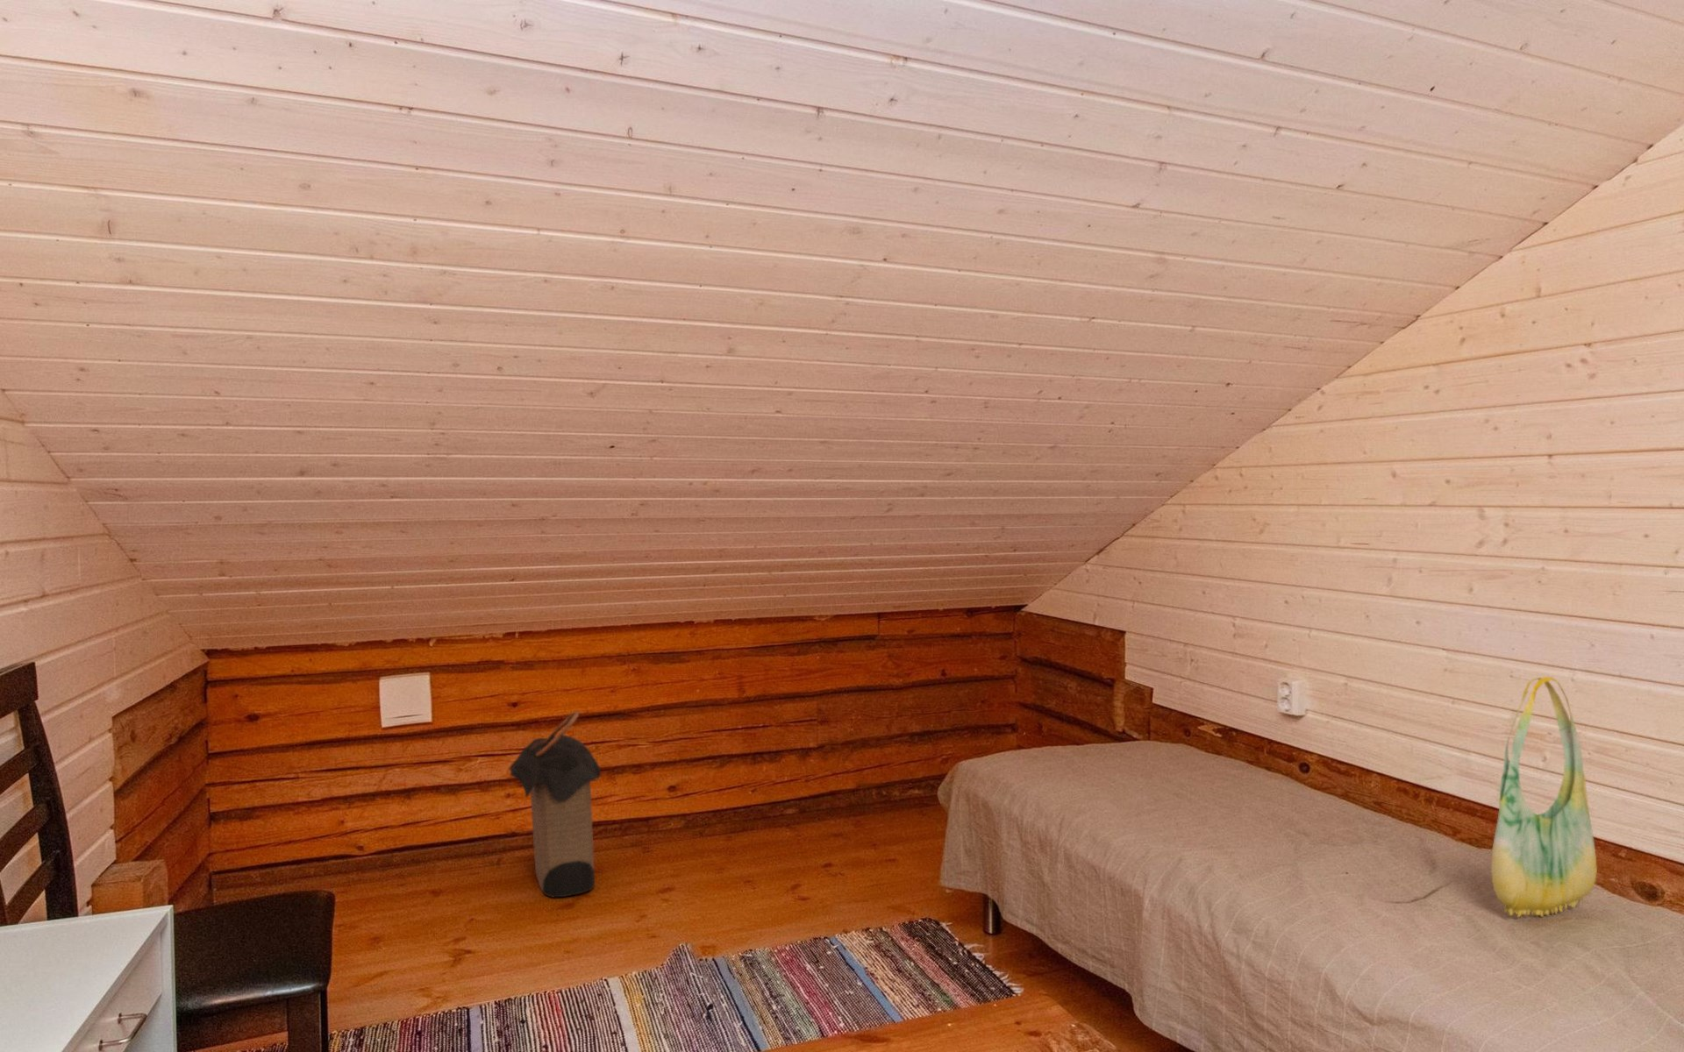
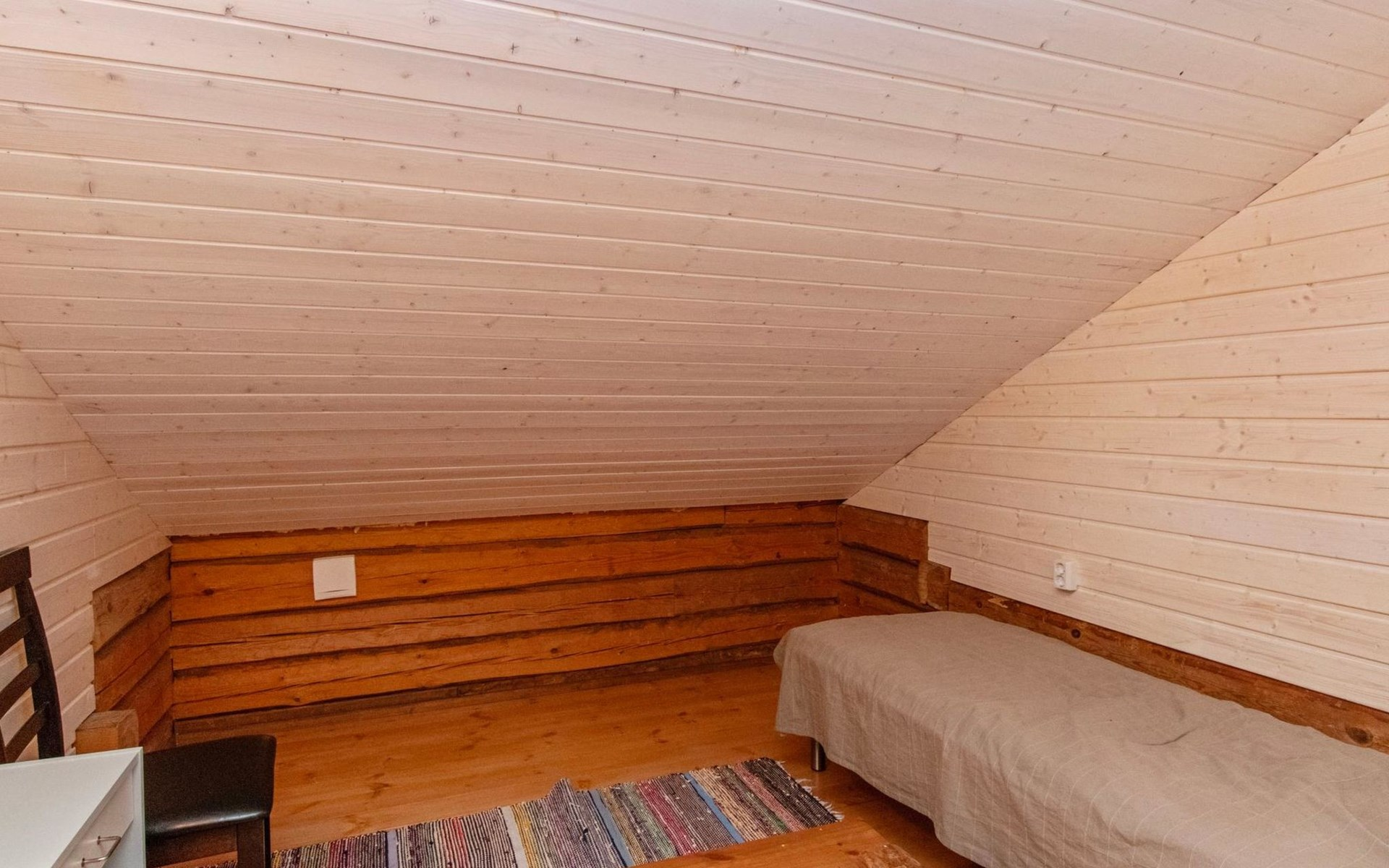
- tote bag (1553, 802)
- laundry hamper (556, 793)
